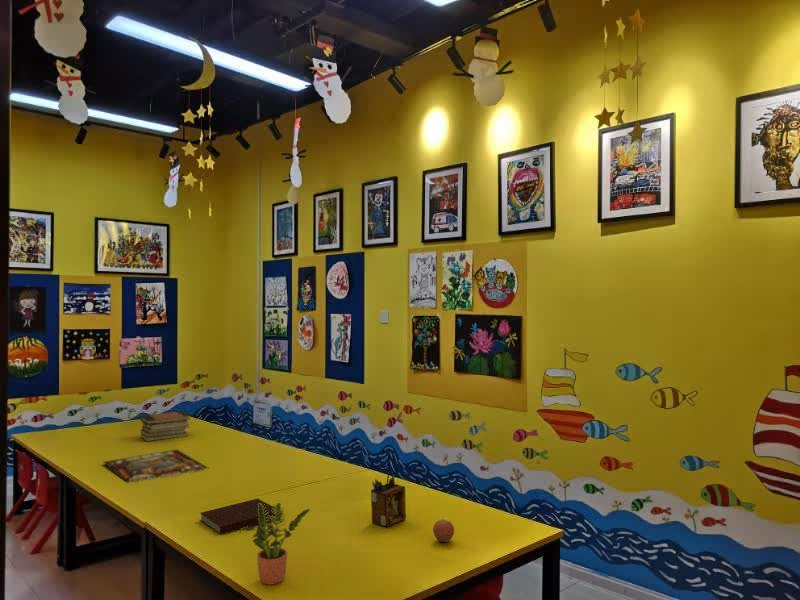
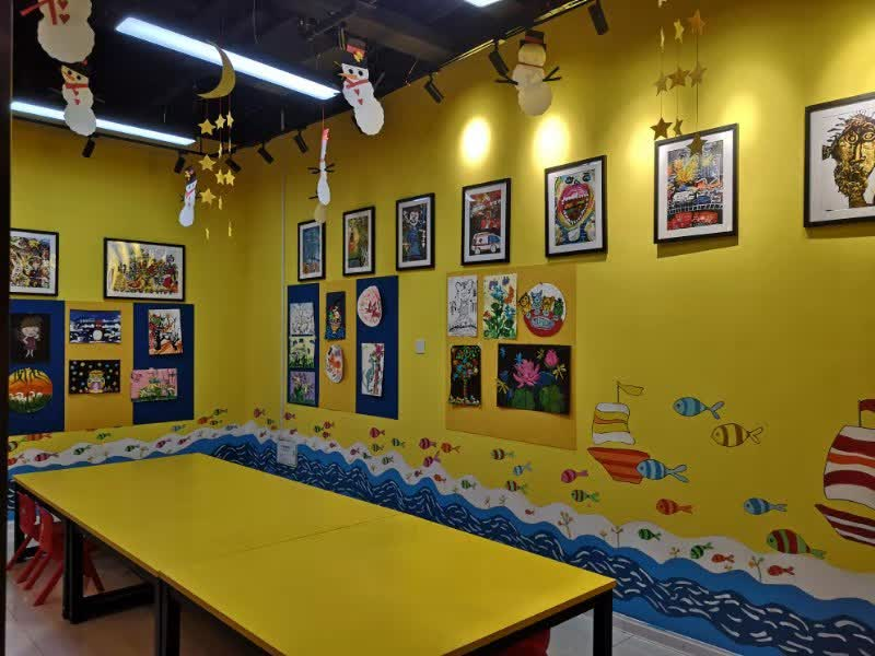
- stained glass panel (157, 466)
- apple (443, 530)
- desk organizer (388, 498)
- notebook (240, 515)
- potted plant (271, 534)
- book stack (165, 425)
